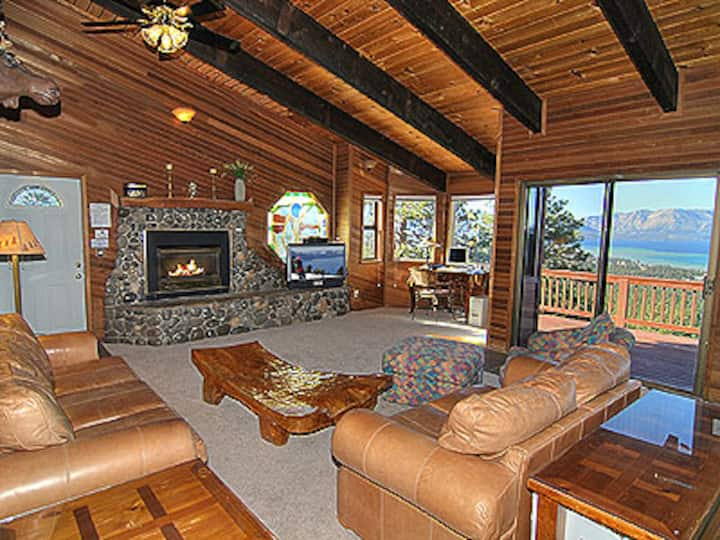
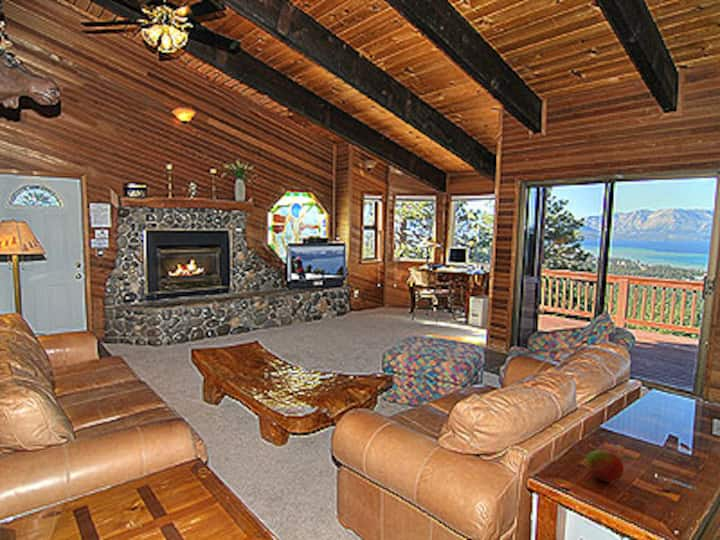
+ fruit (603, 465)
